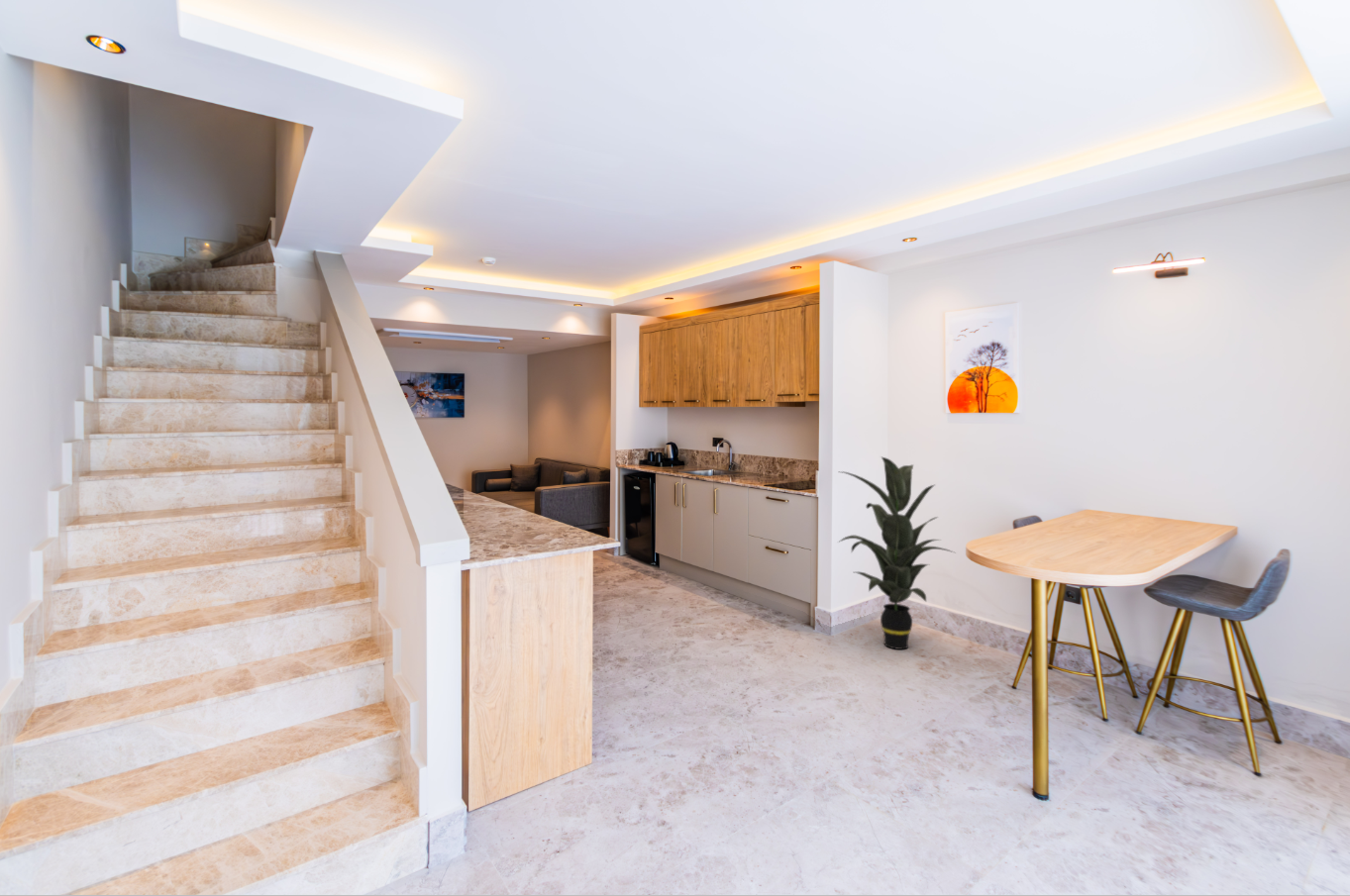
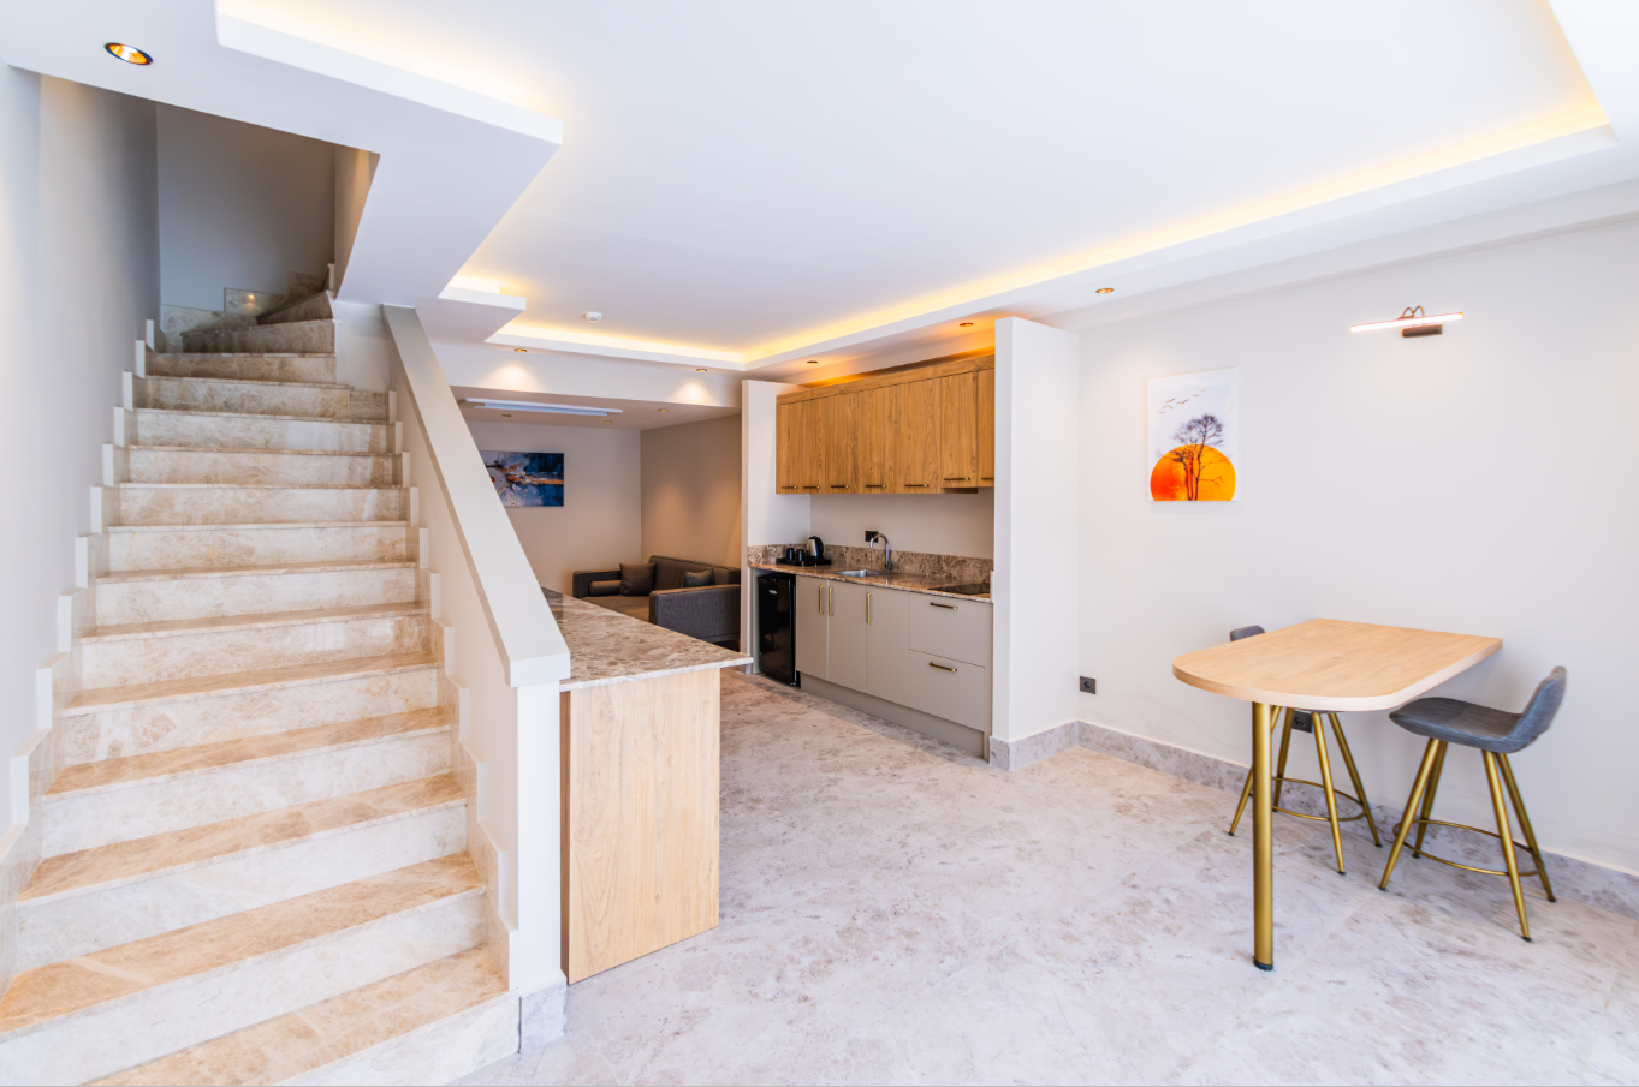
- indoor plant (888, 550)
